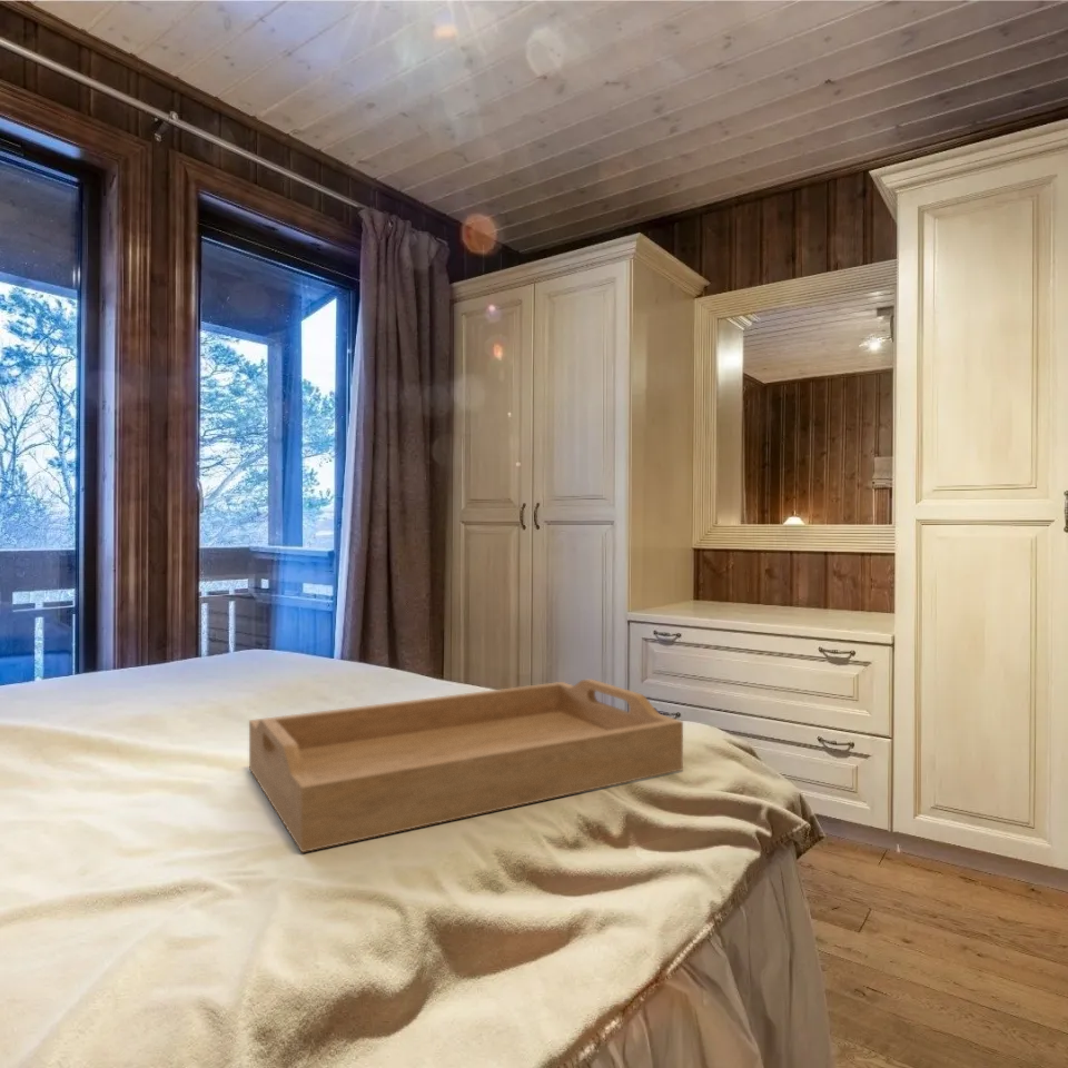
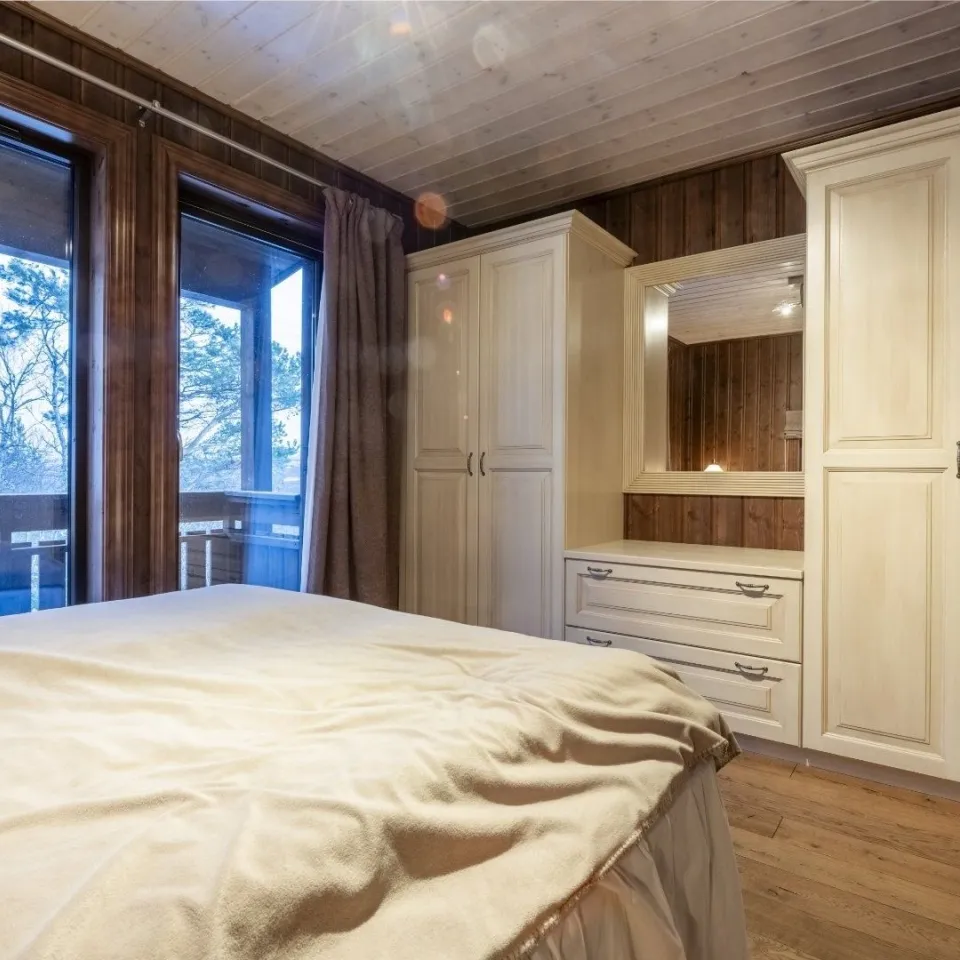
- serving tray (465, 738)
